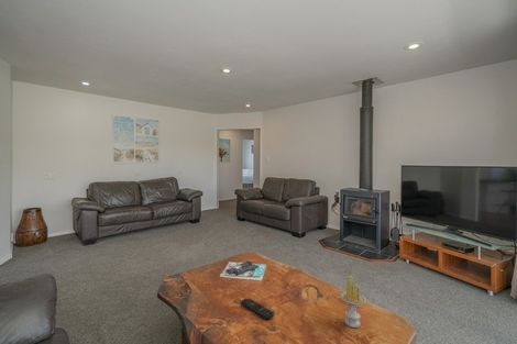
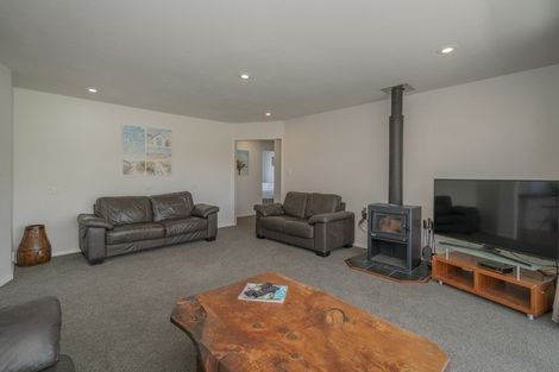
- candle (352, 299)
- remote control (256, 308)
